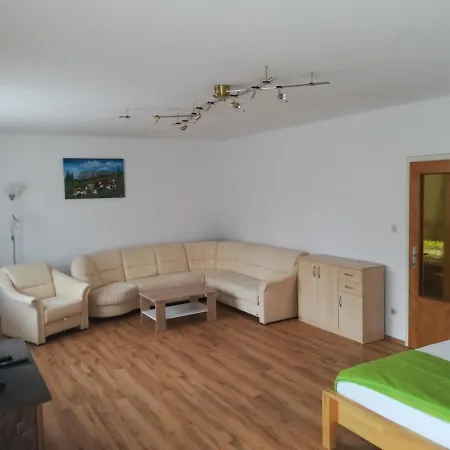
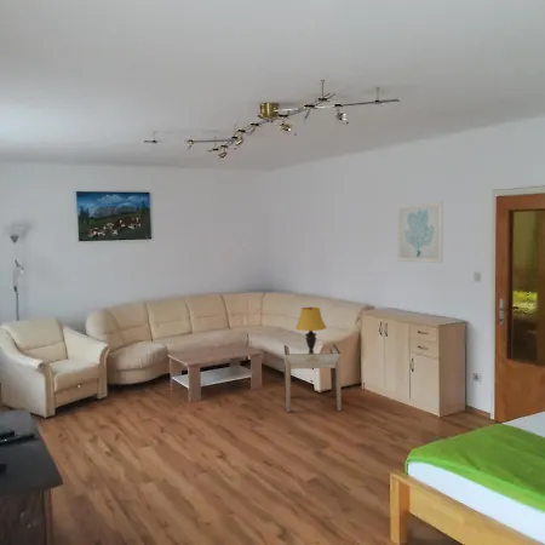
+ table lamp (310, 332)
+ side table (311, 367)
+ wall art (419, 233)
